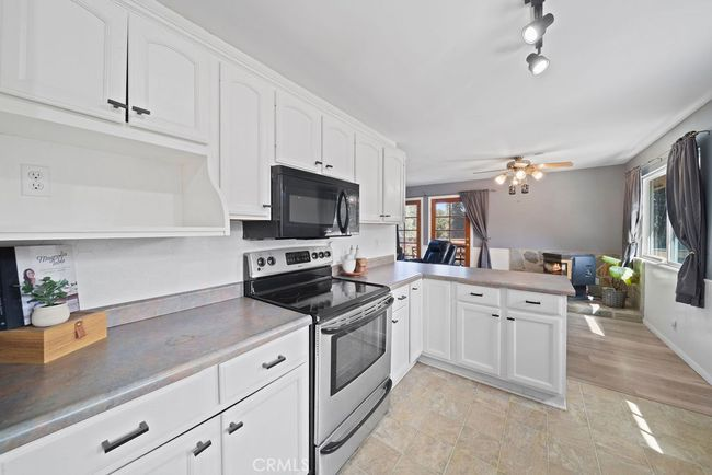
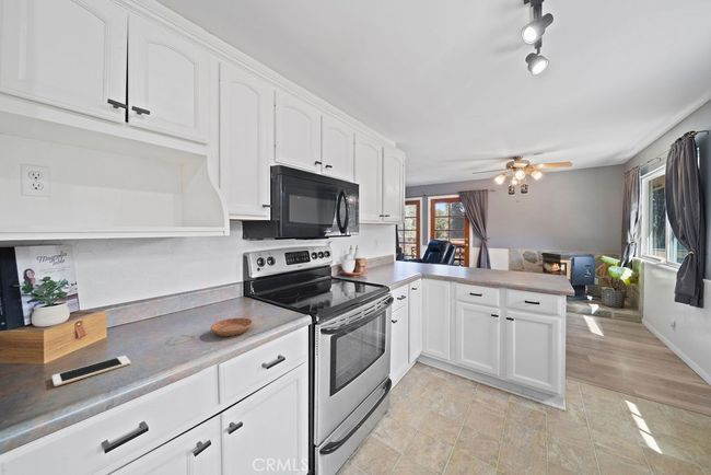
+ saucer (232, 326)
+ cell phone (93, 369)
